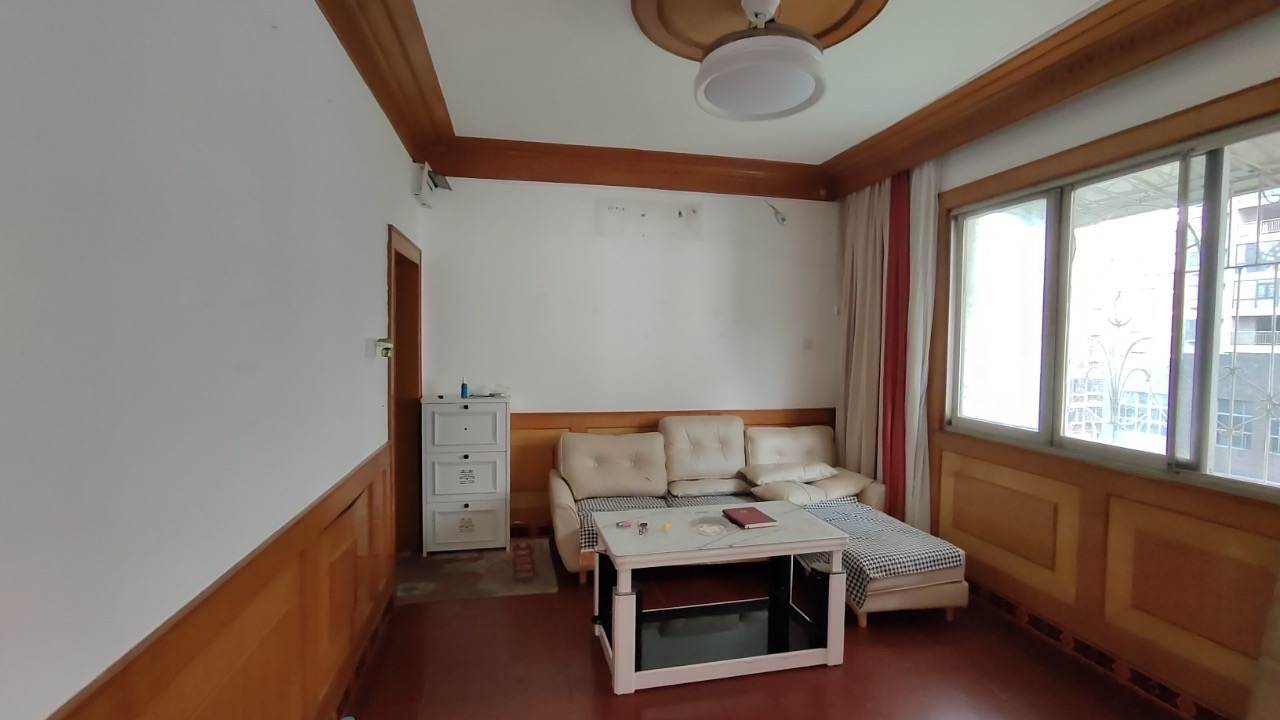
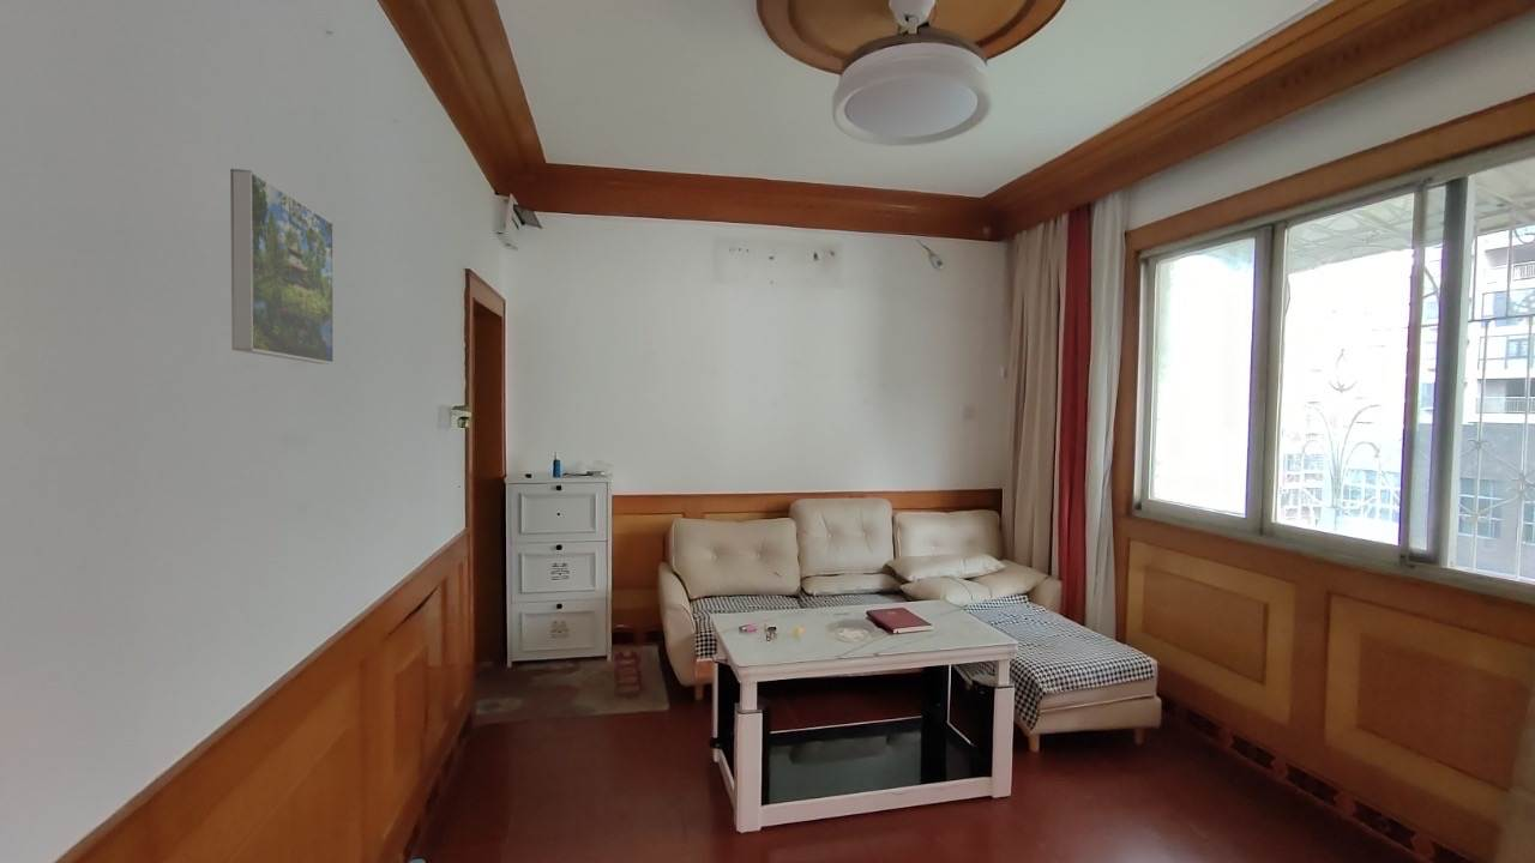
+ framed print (288, 278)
